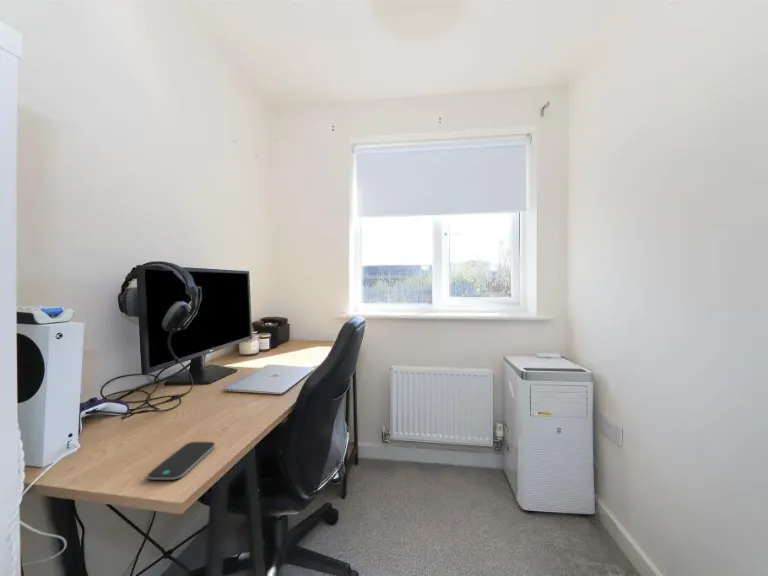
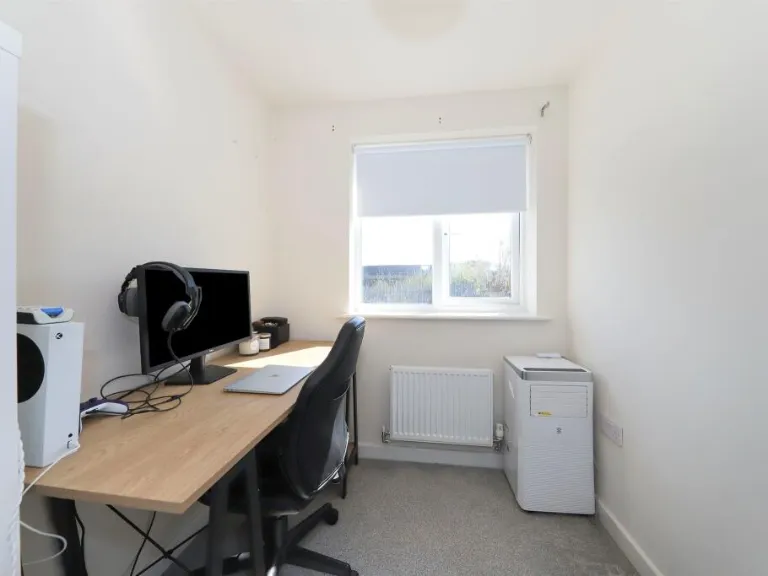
- smartphone (184, 458)
